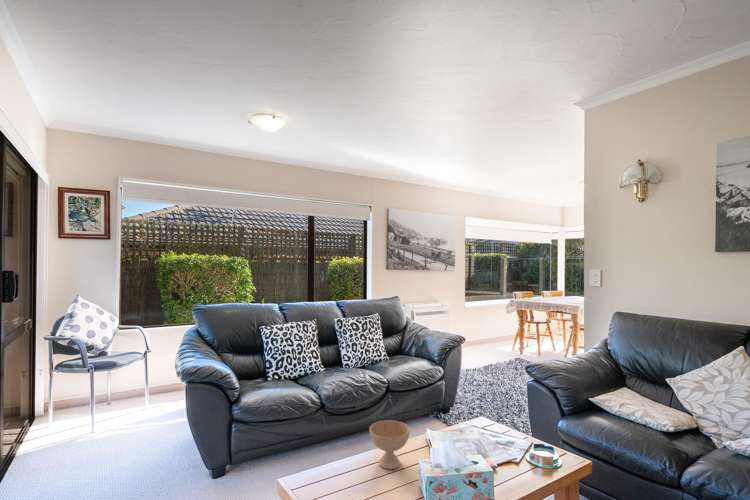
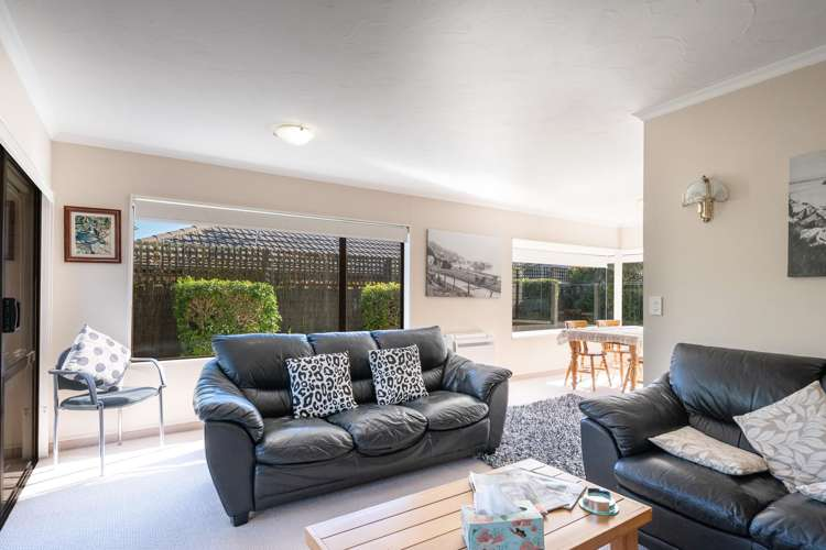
- bowl (389, 446)
